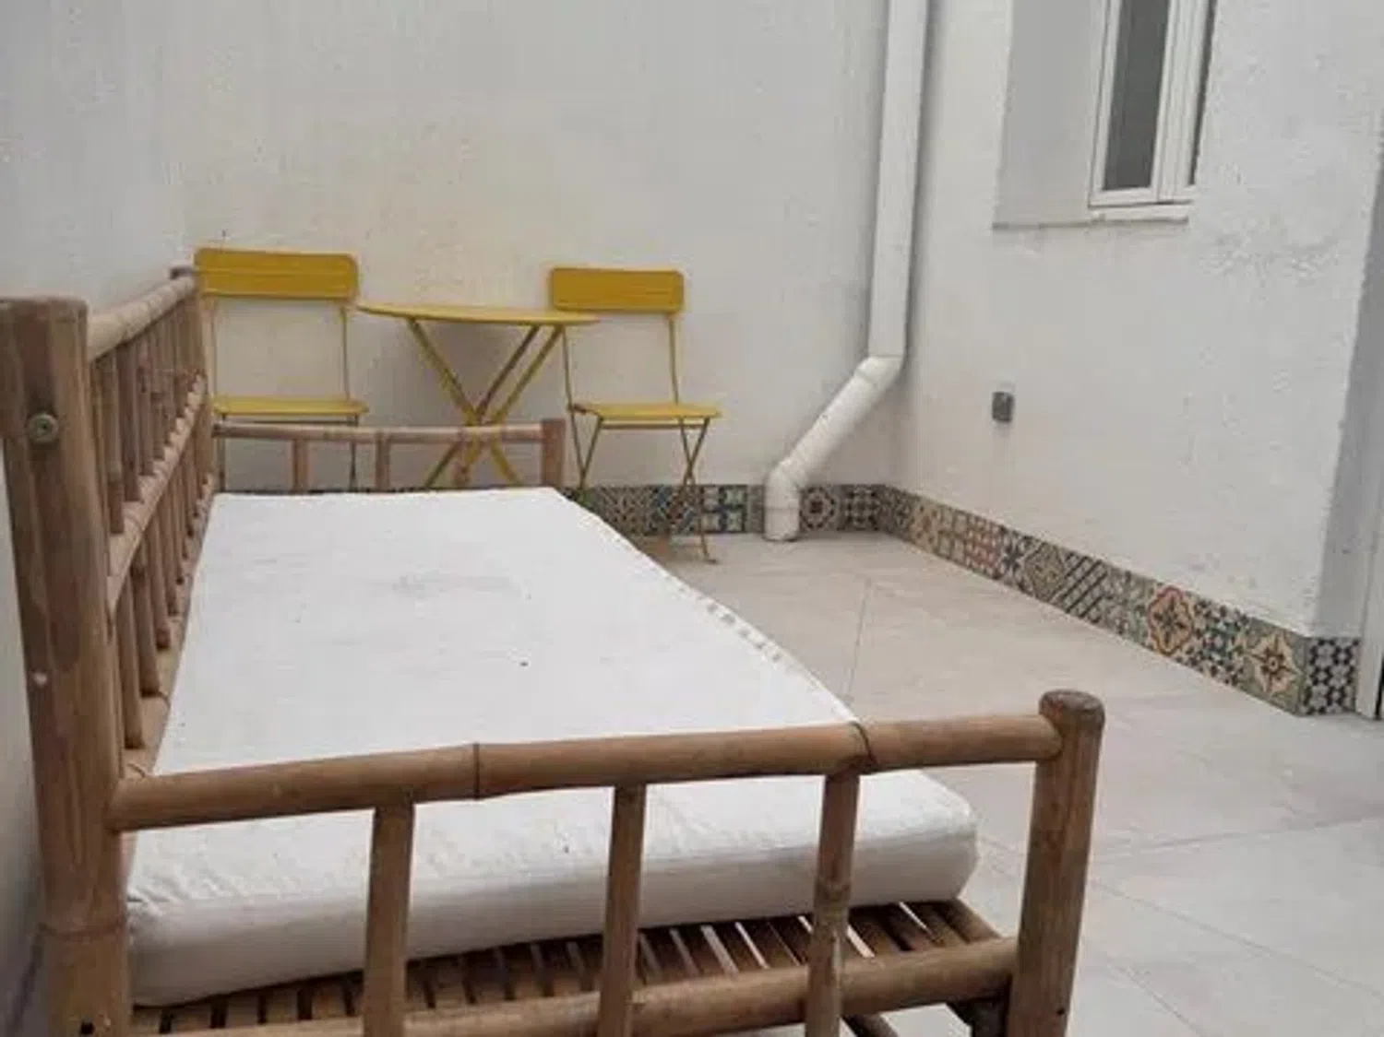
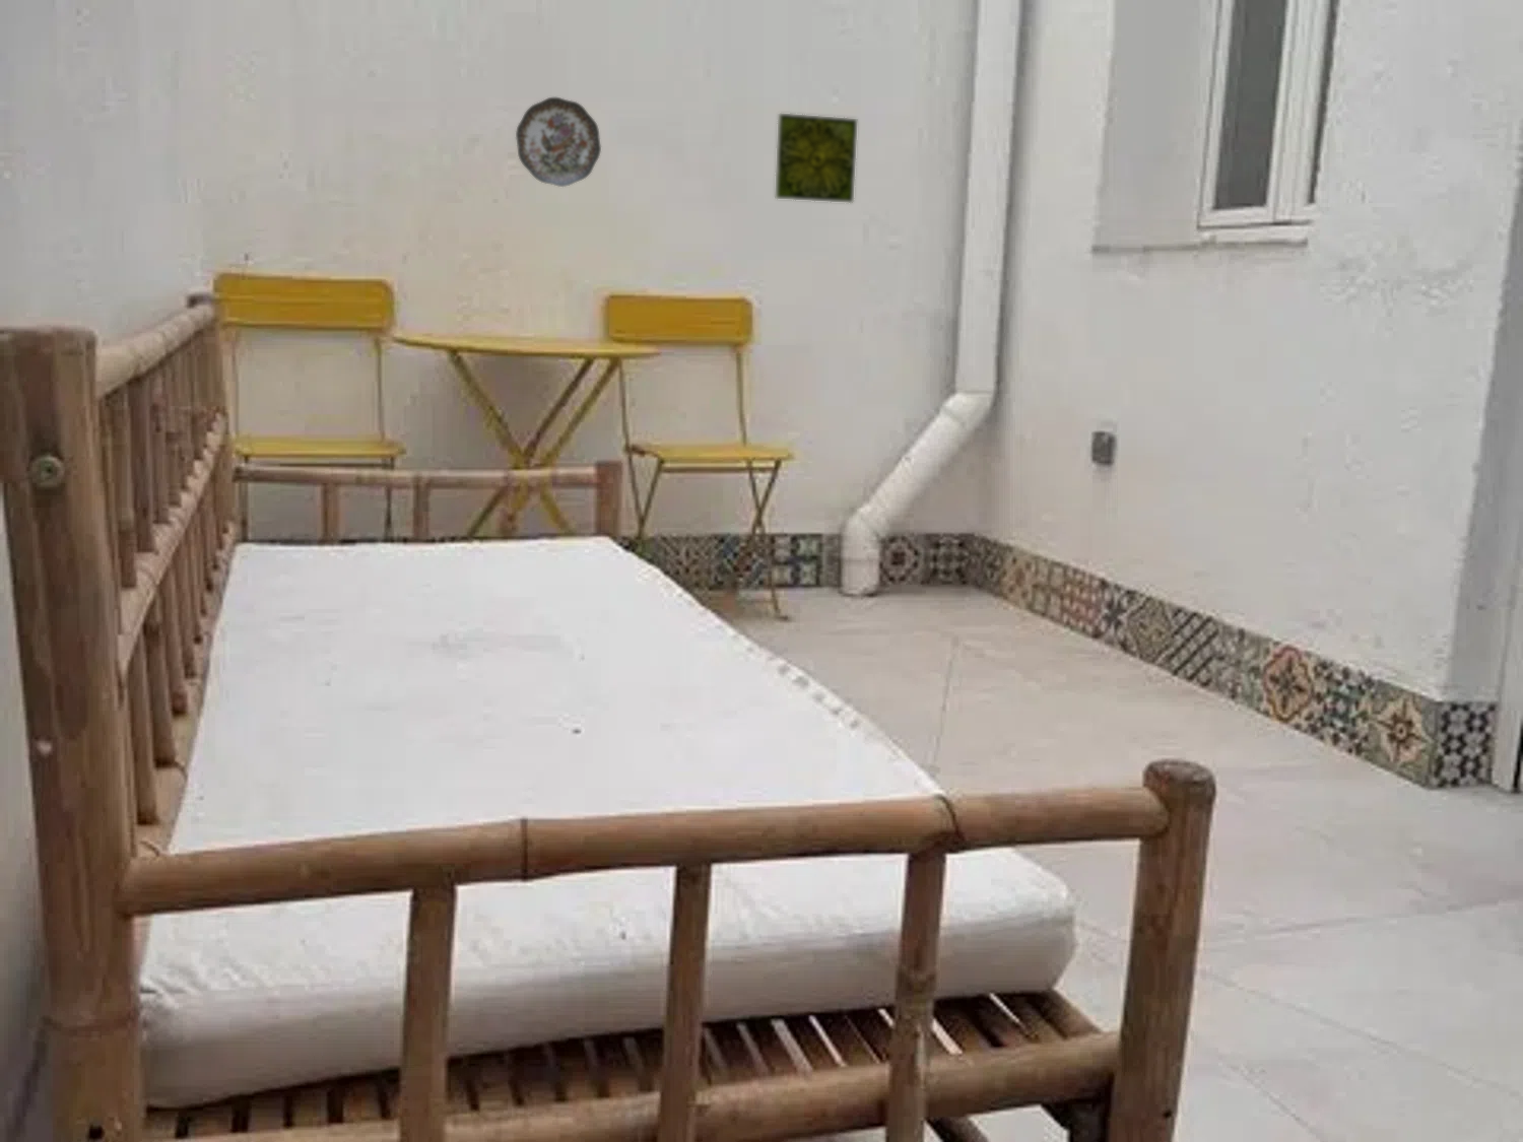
+ decorative plate (558, 142)
+ decorative tile (815, 158)
